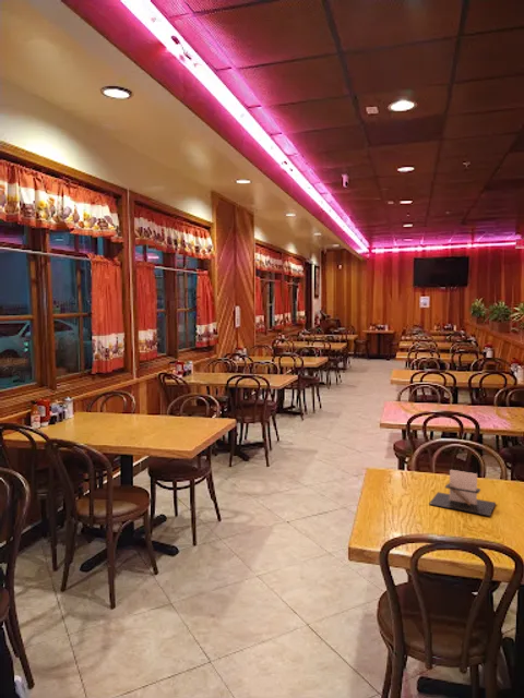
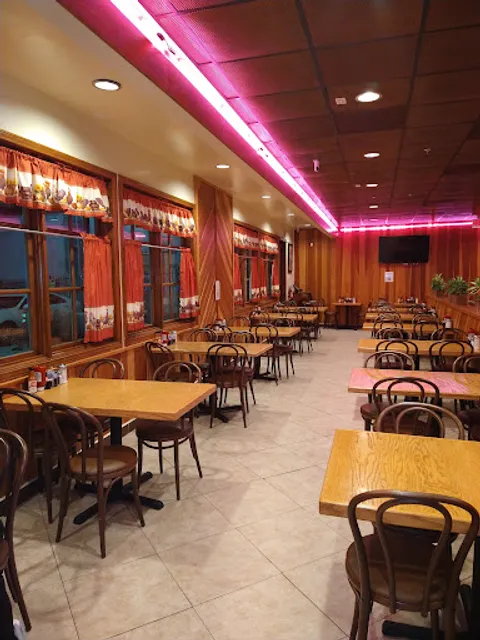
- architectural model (462, 488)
